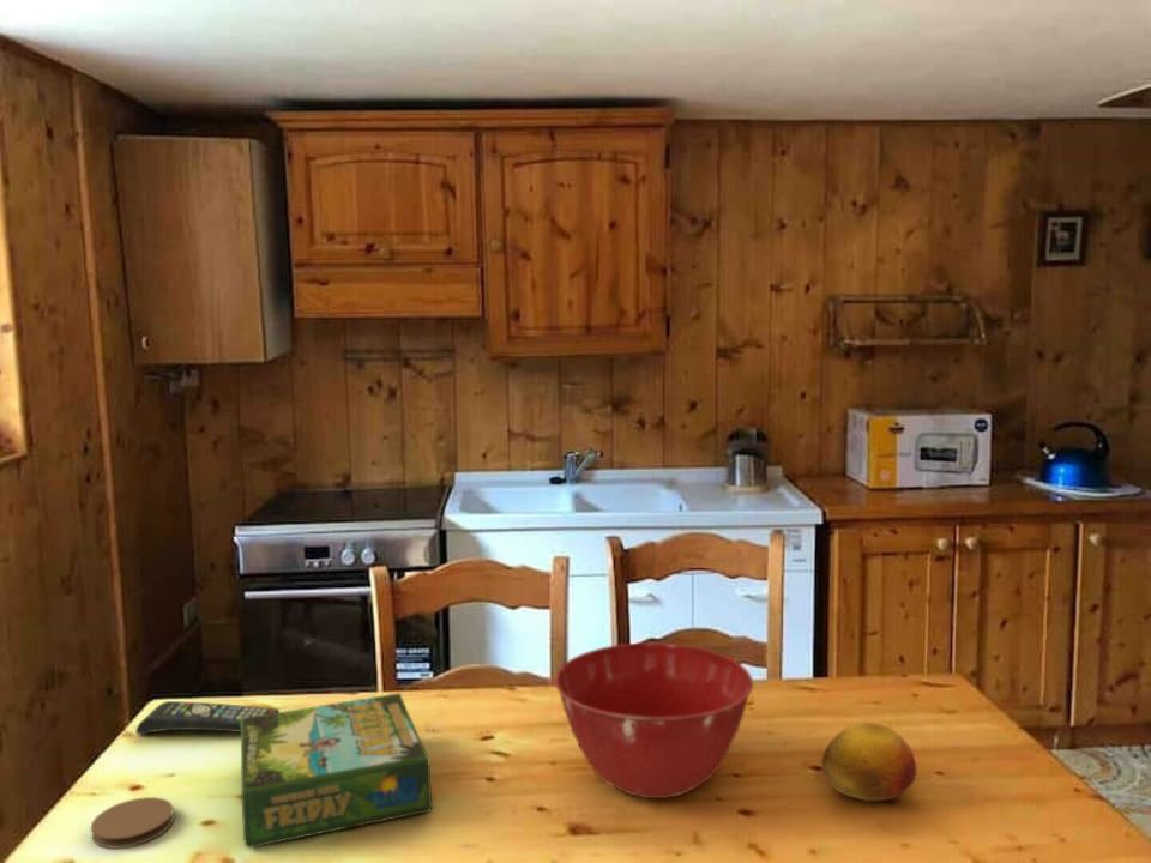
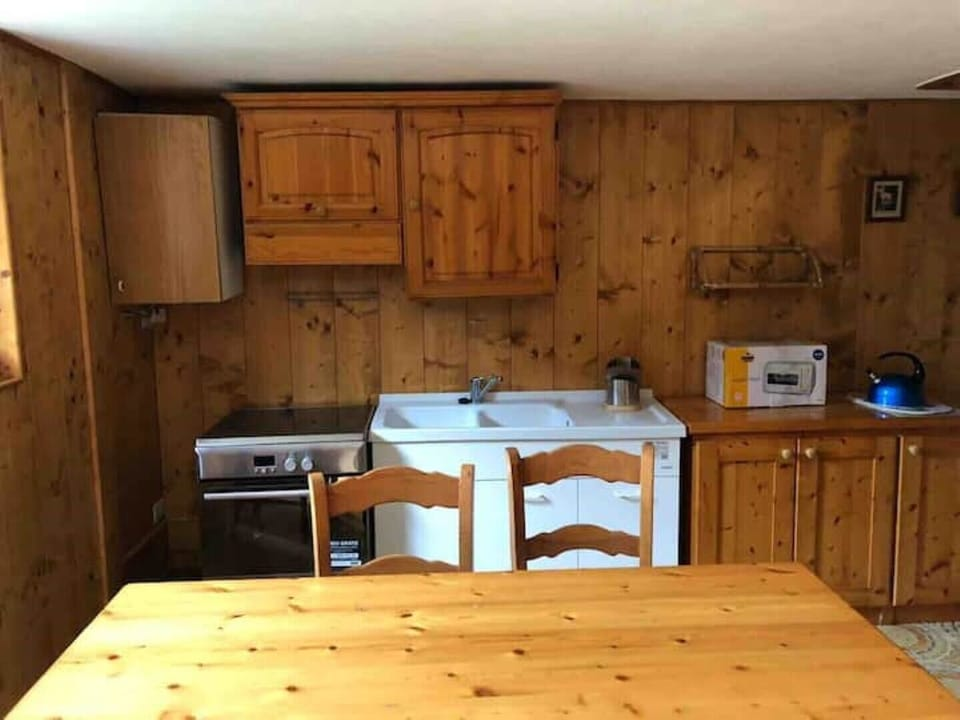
- remote control (207, 718)
- mixing bowl (653, 725)
- coaster (133, 821)
- fruit (868, 759)
- board game (331, 761)
